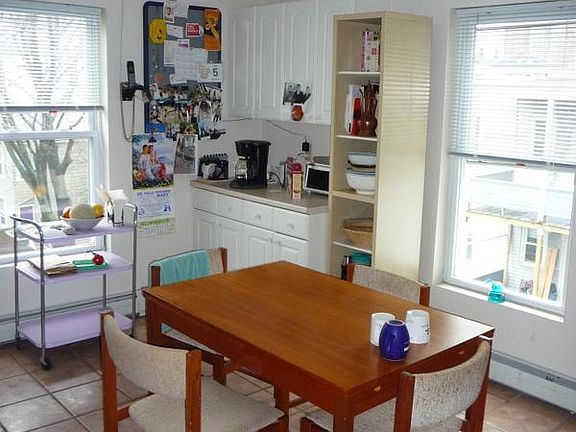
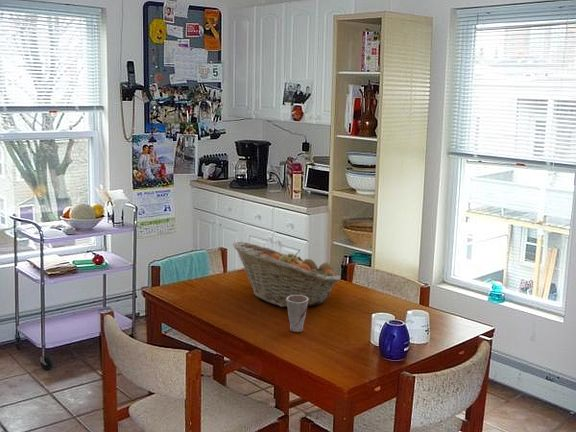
+ cup (296, 314)
+ fruit basket (285, 270)
